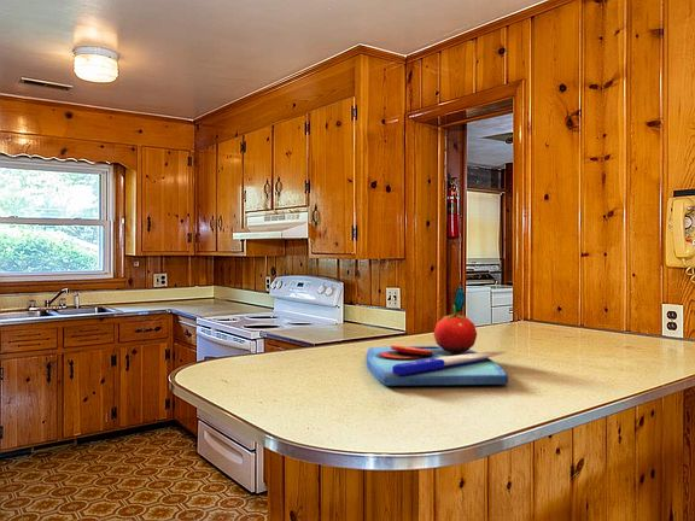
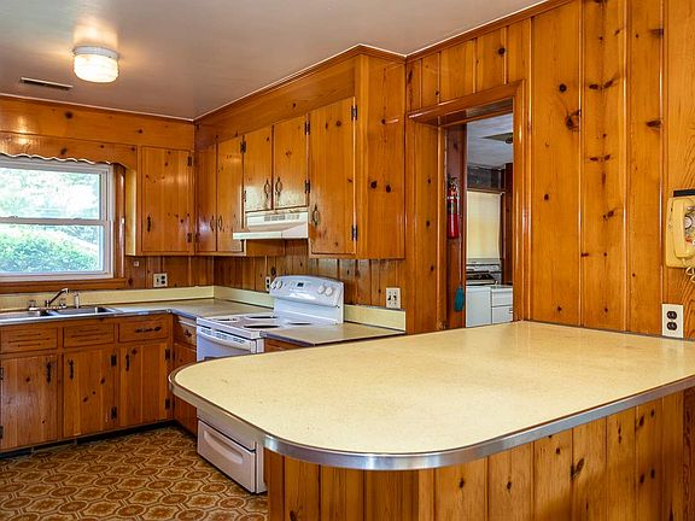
- chopping board (439, 336)
